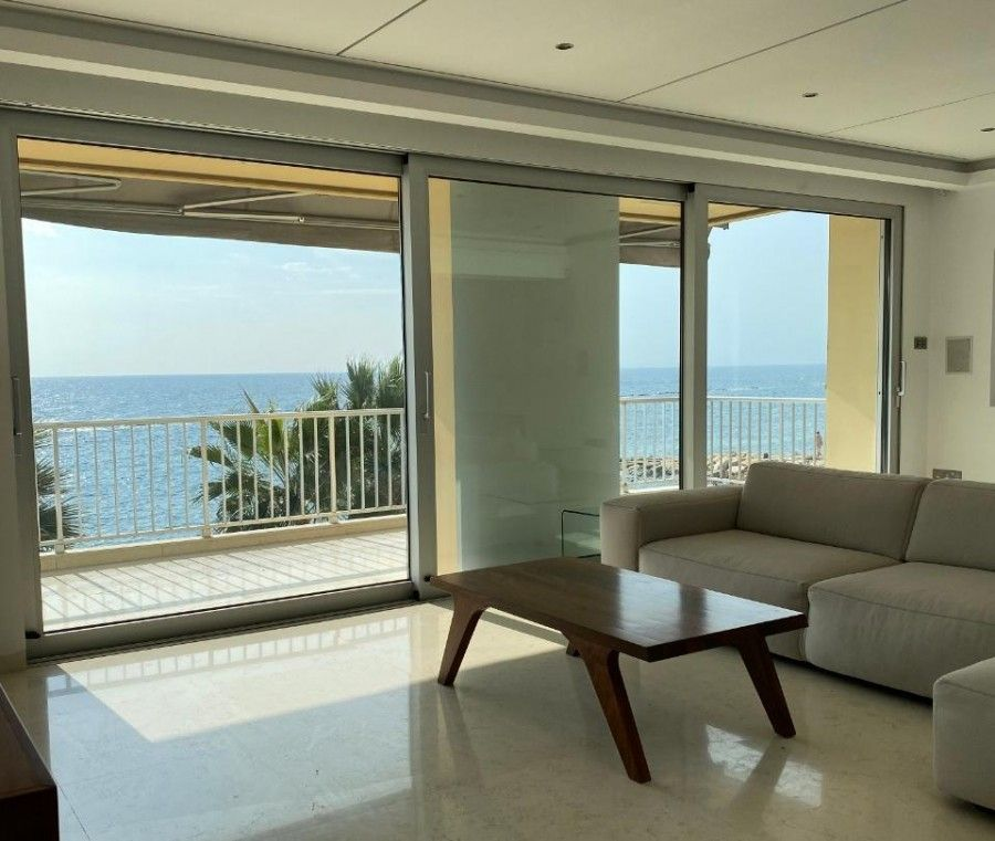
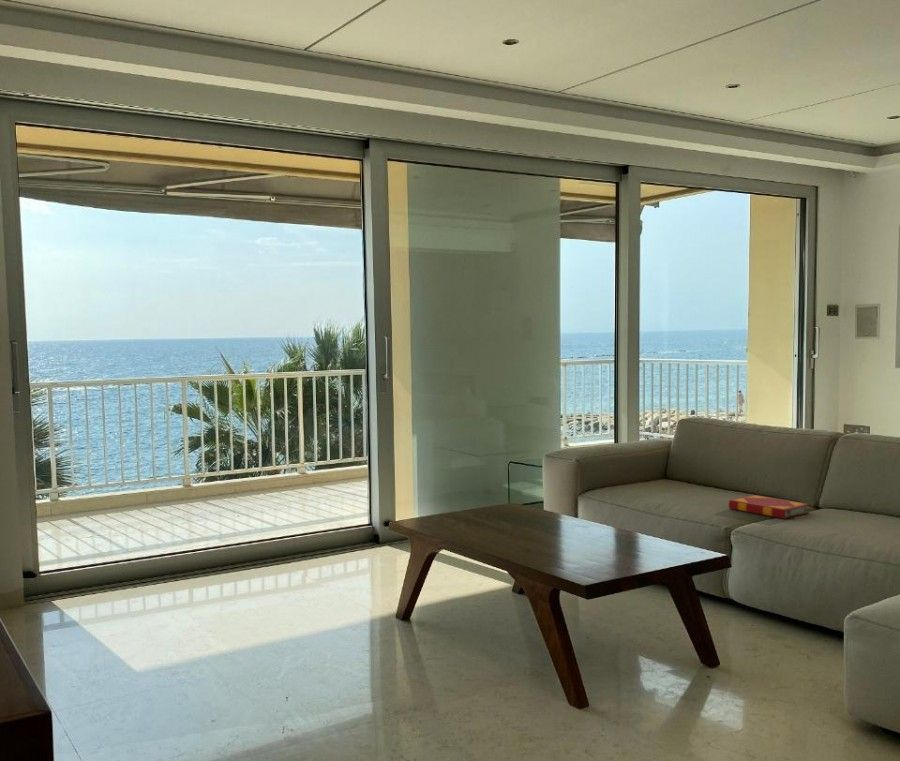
+ hardback book (768, 506)
